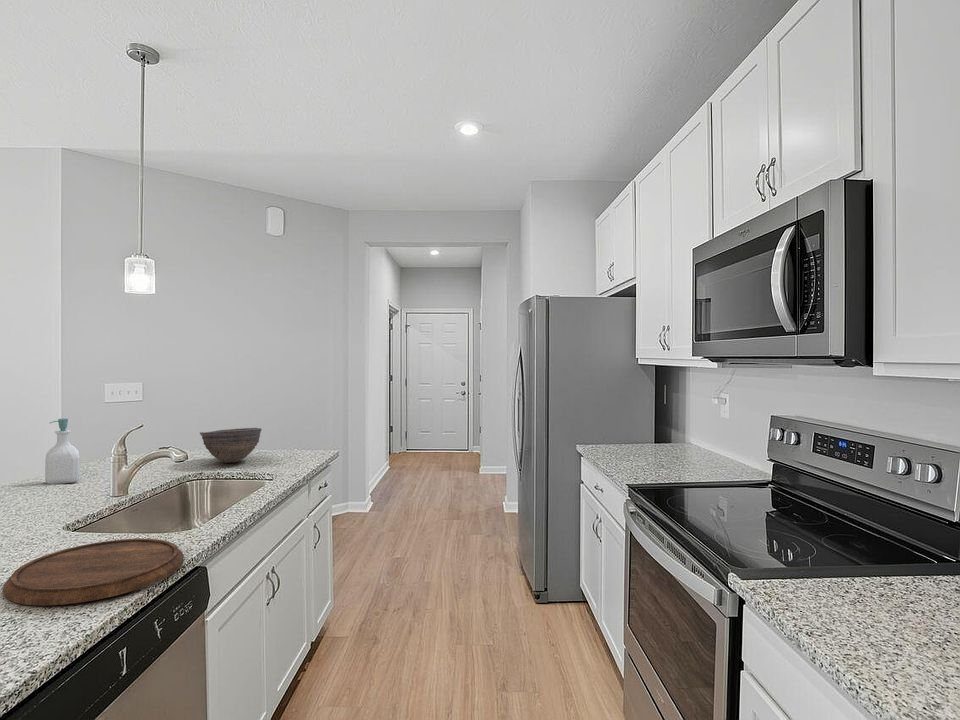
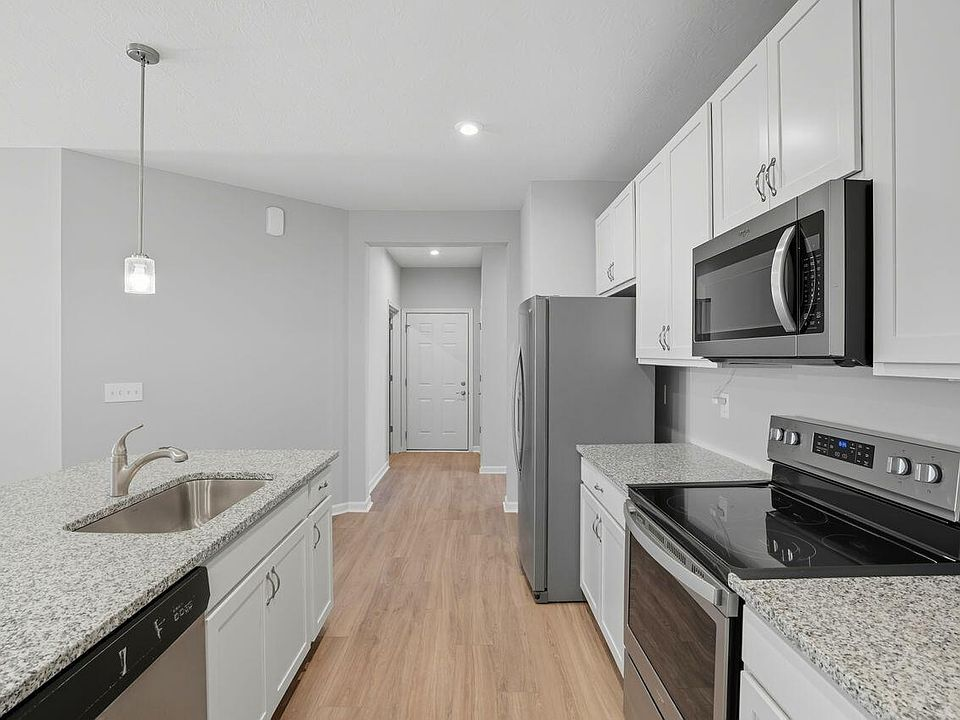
- bowl (231, 444)
- soap bottle (62, 450)
- cutting board (100, 566)
